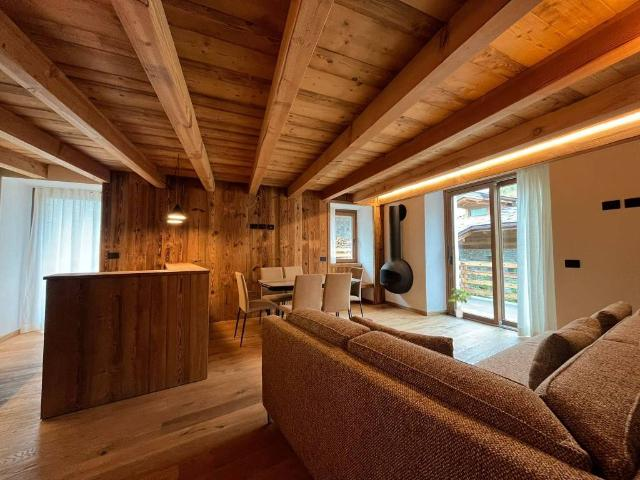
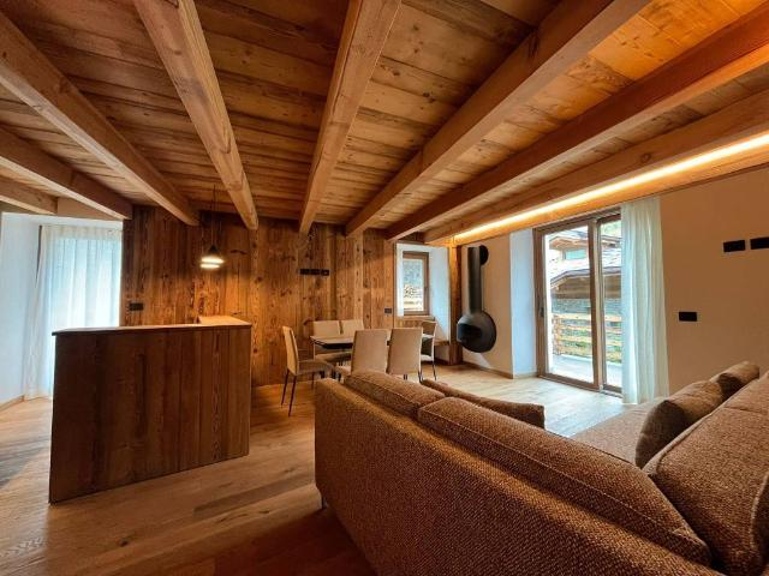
- potted plant (458, 302)
